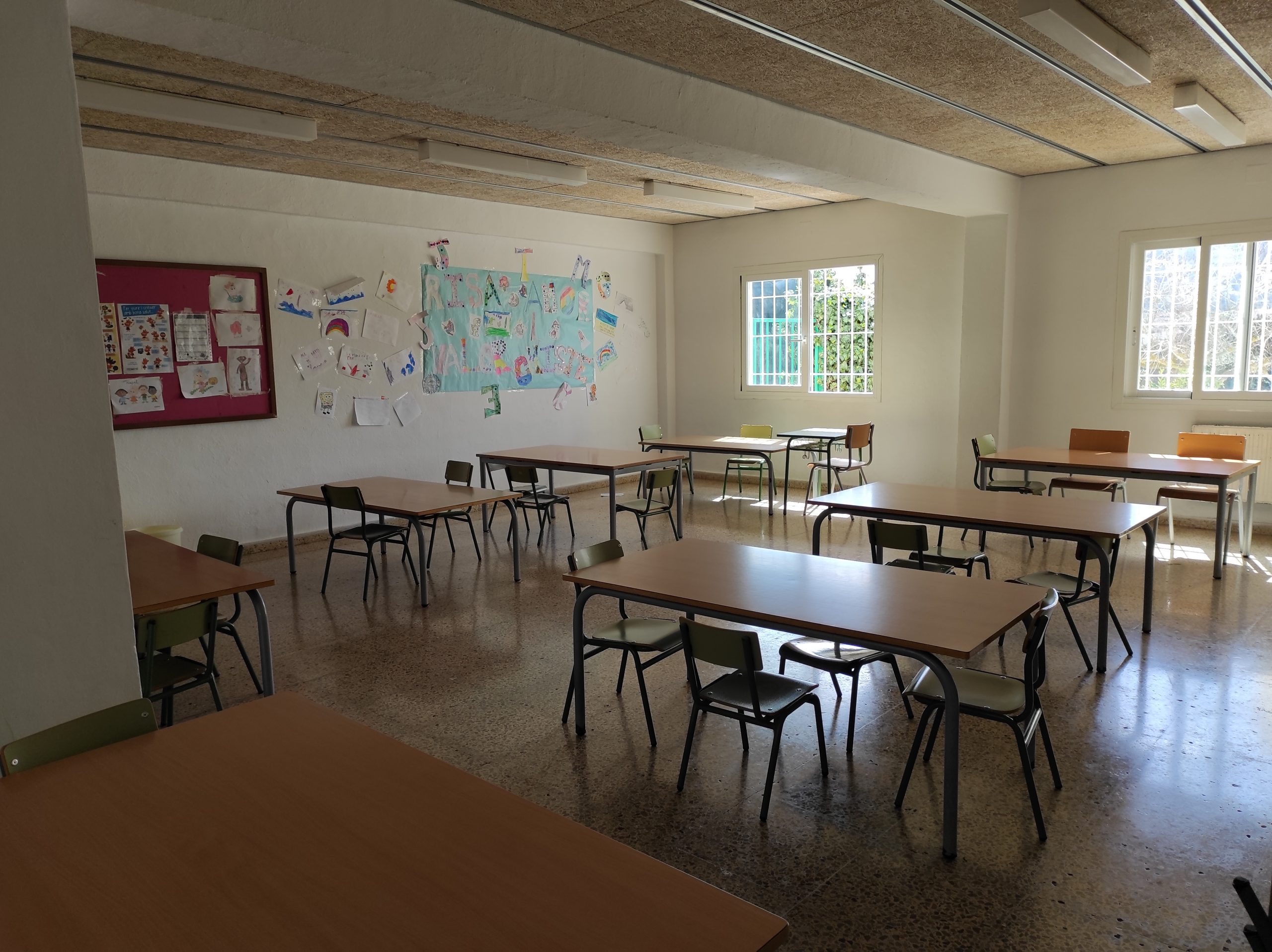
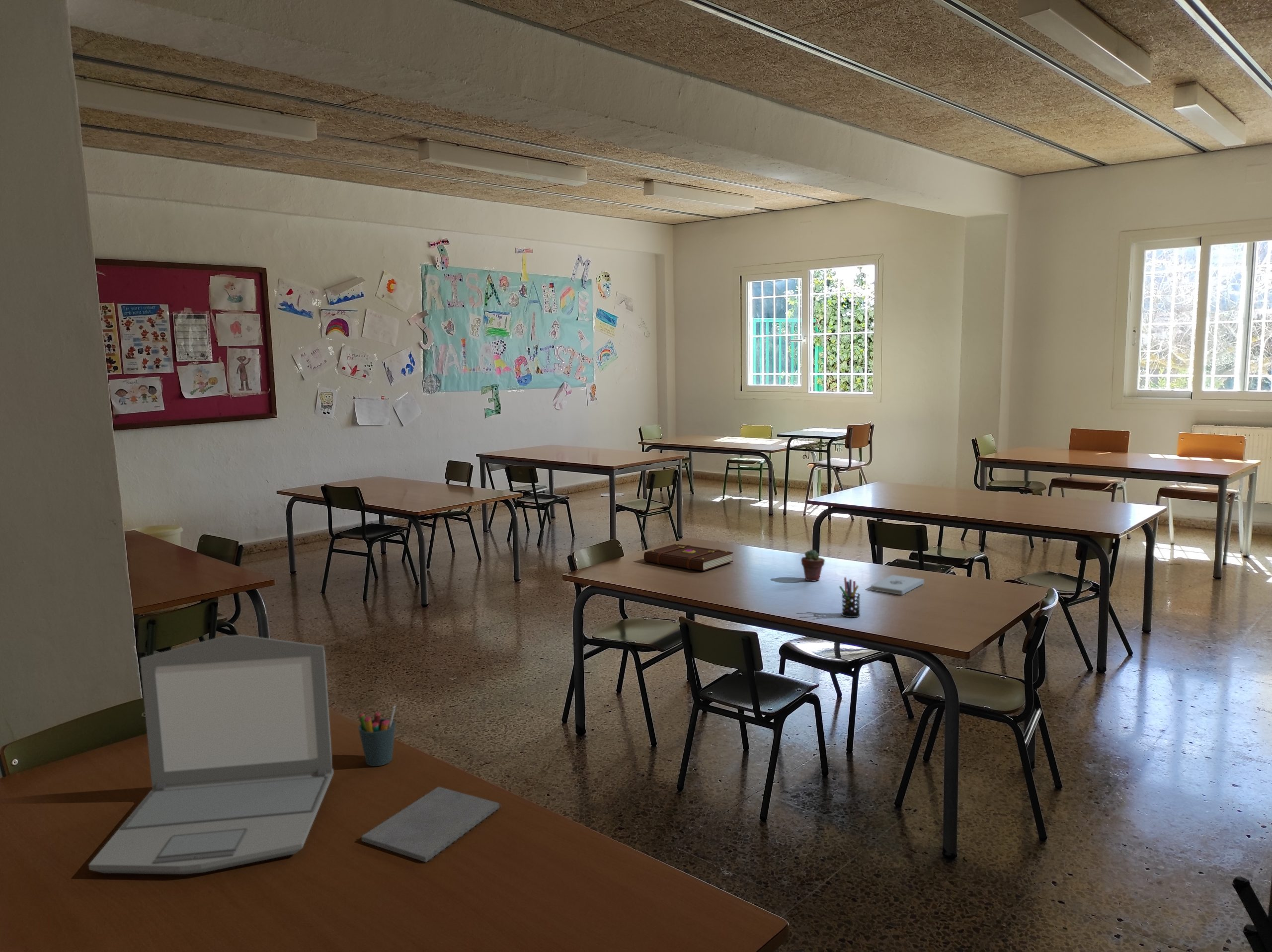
+ pen holder (848, 597)
+ pen holder (377, 734)
+ notepad (433, 821)
+ potted succulent (812, 564)
+ notepad (897, 584)
+ laptop (215, 745)
+ book (688, 556)
